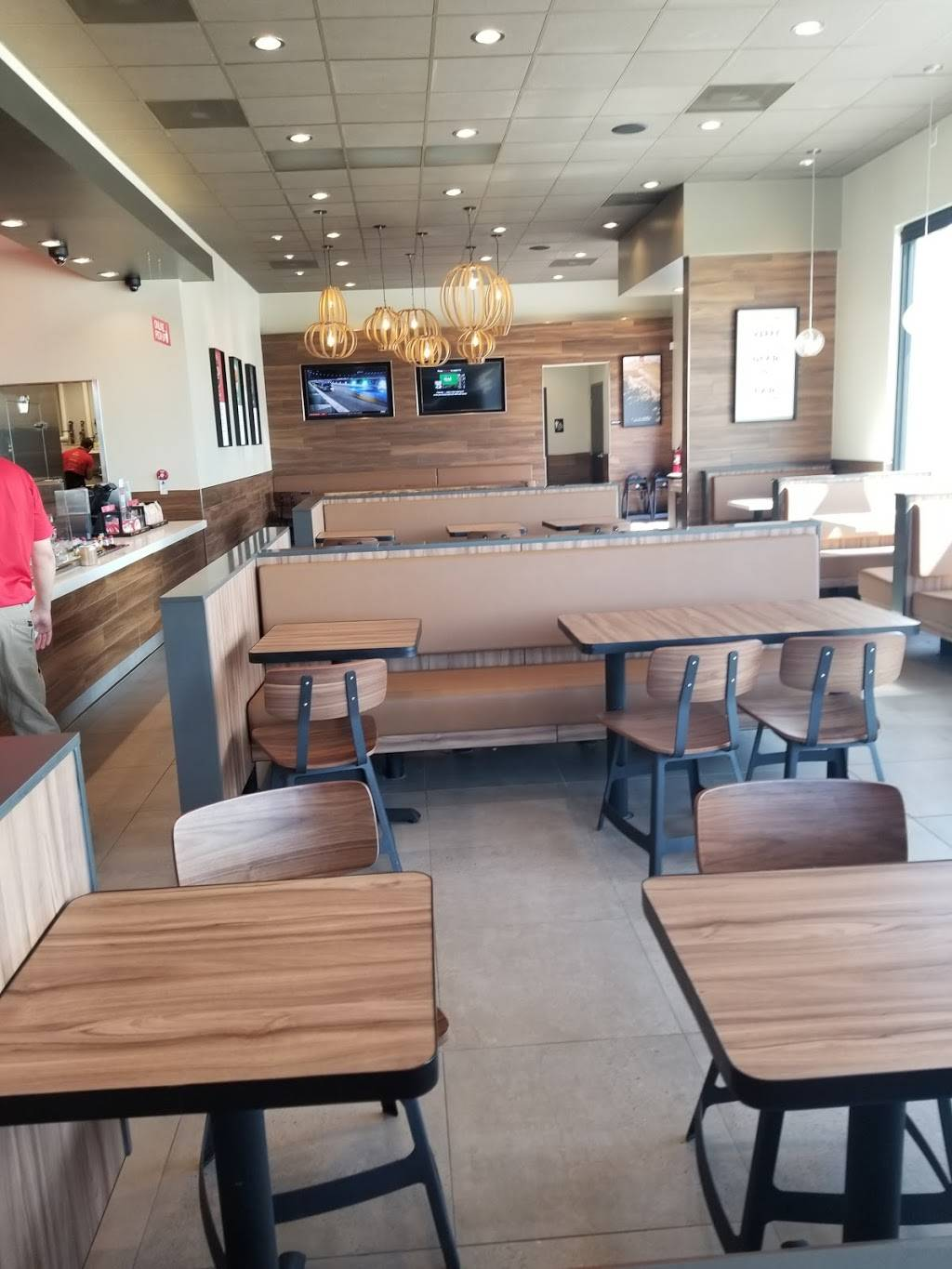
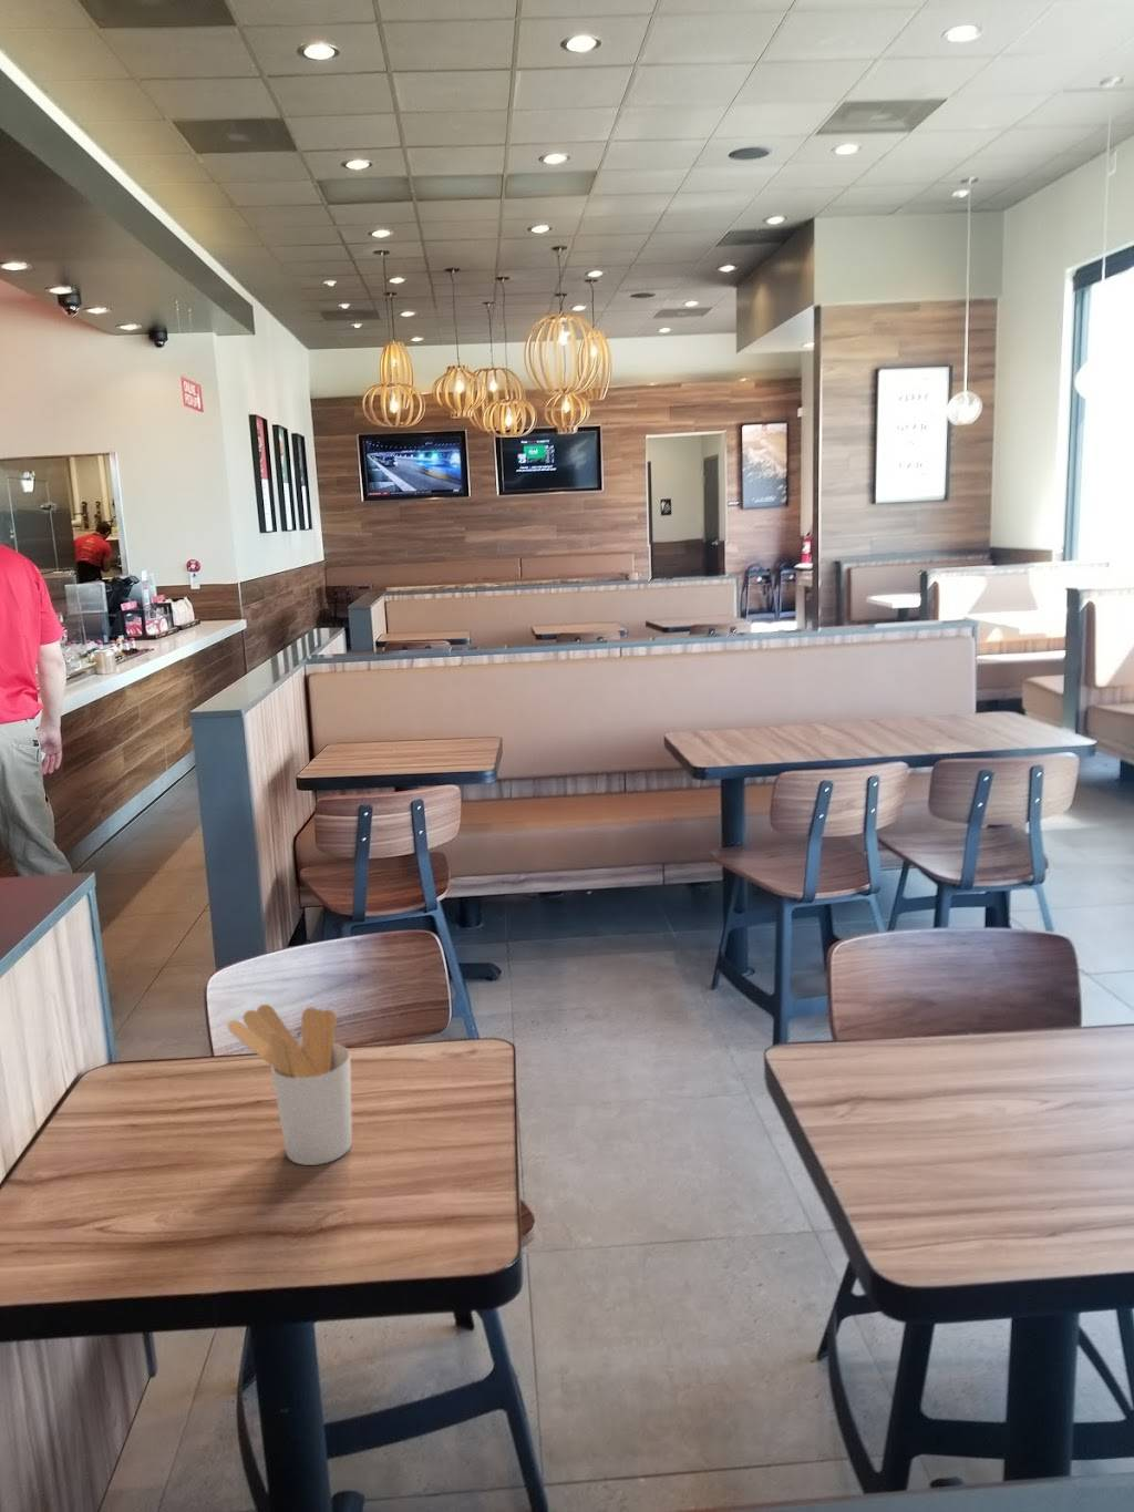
+ utensil holder (294, 1078)
